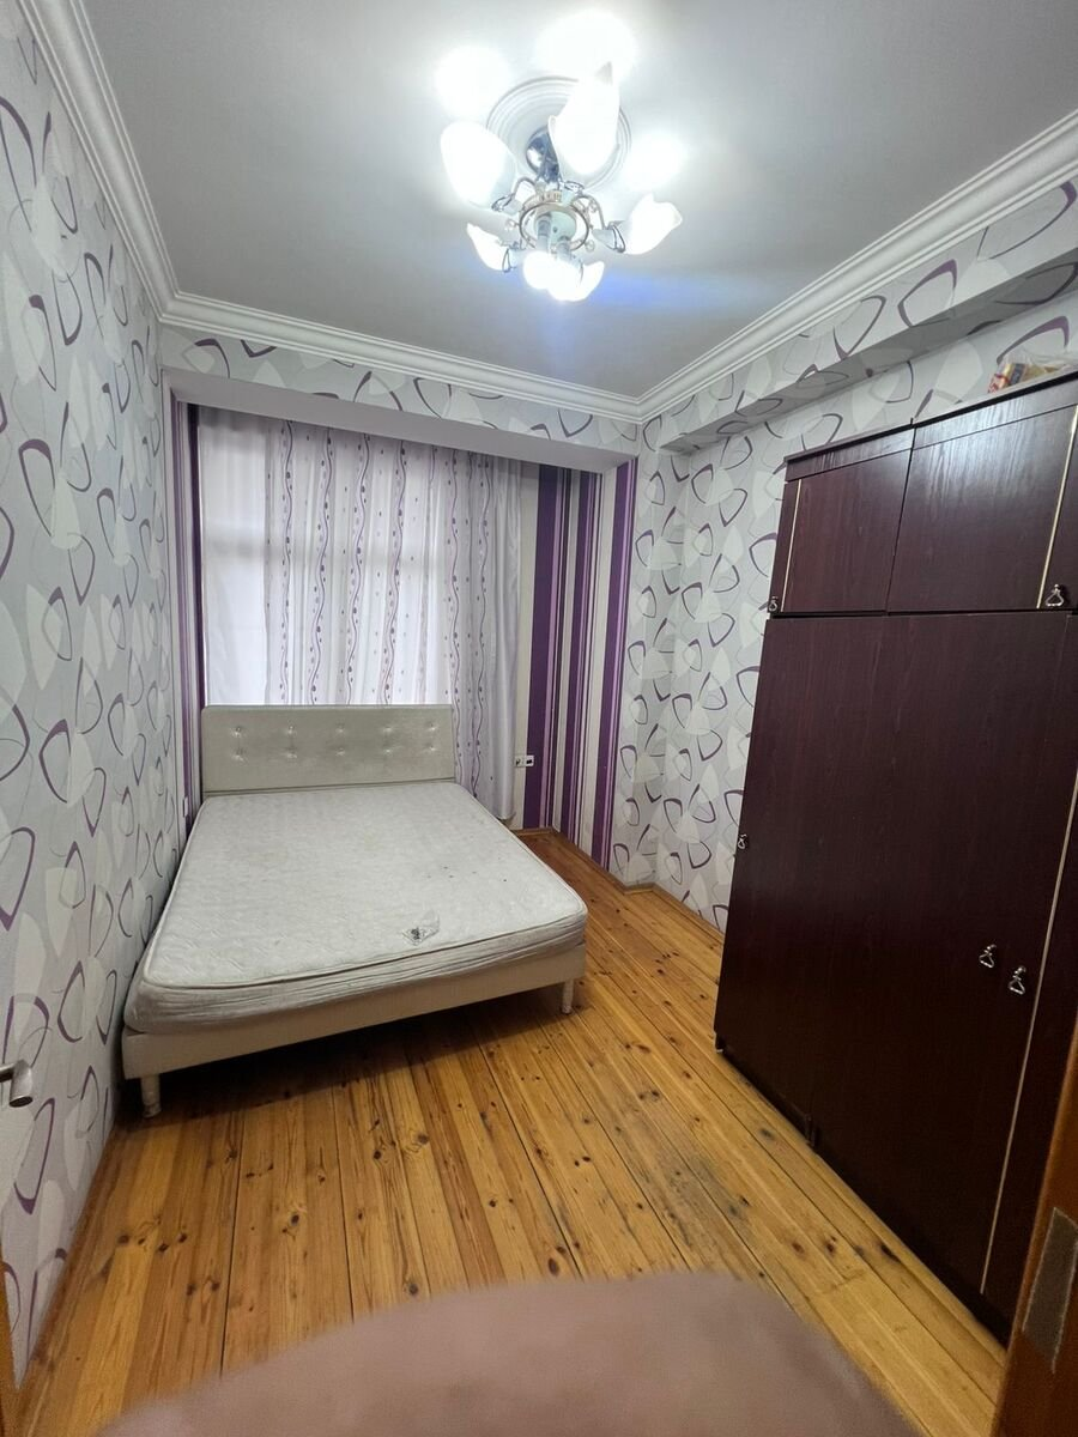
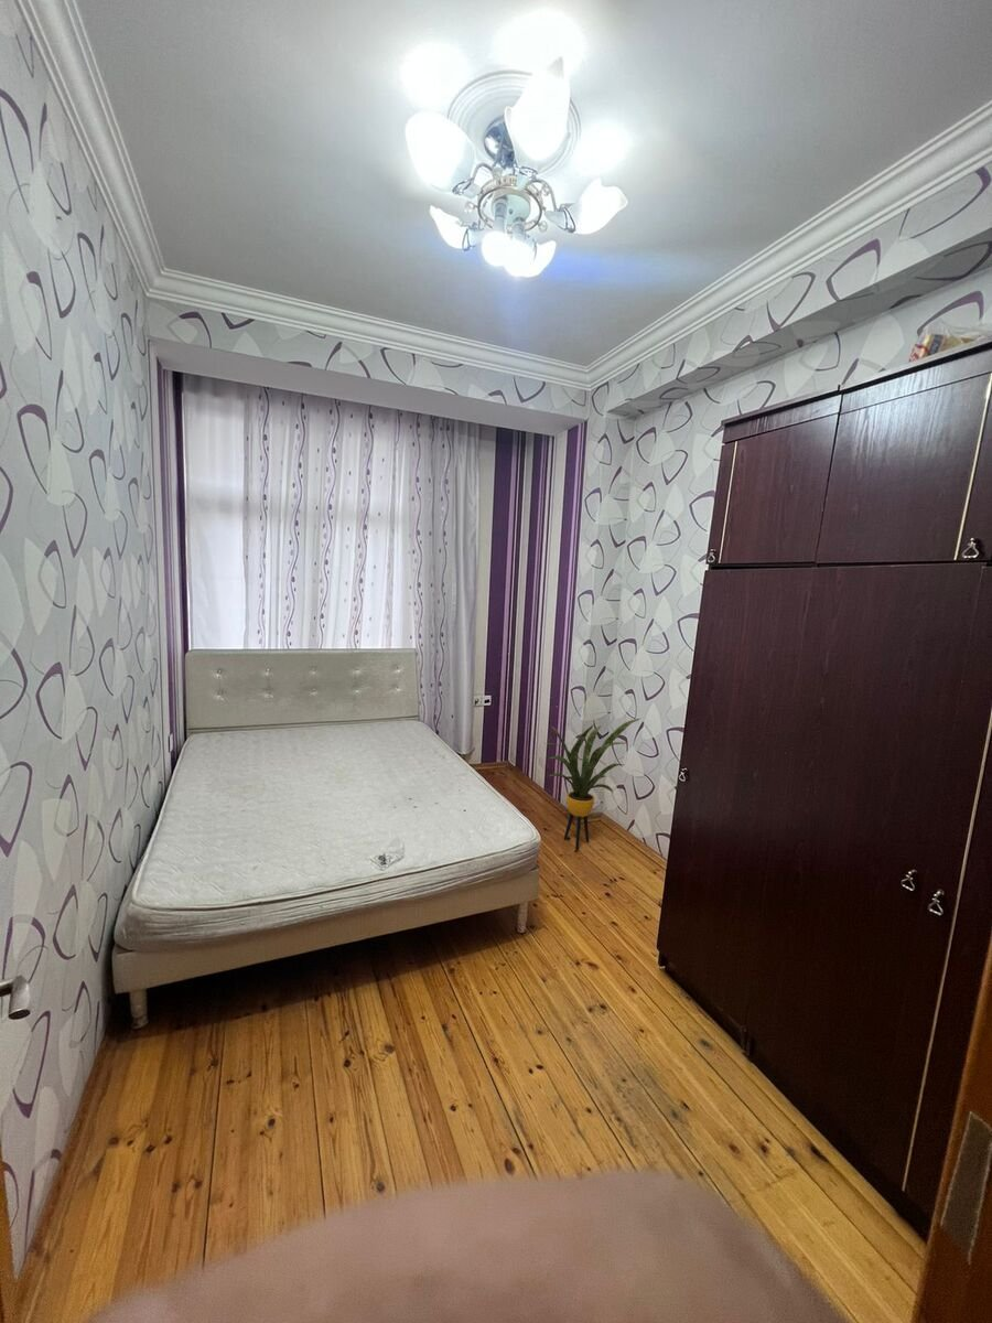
+ house plant (590, 784)
